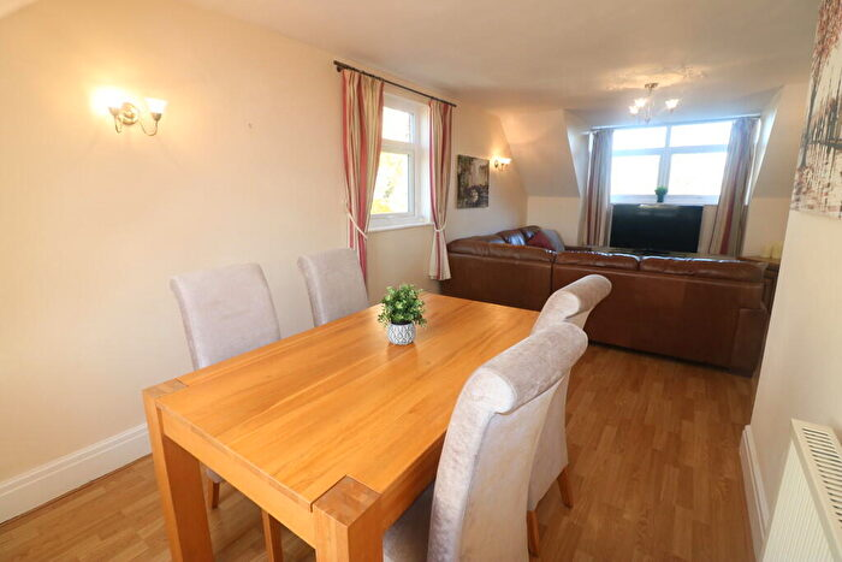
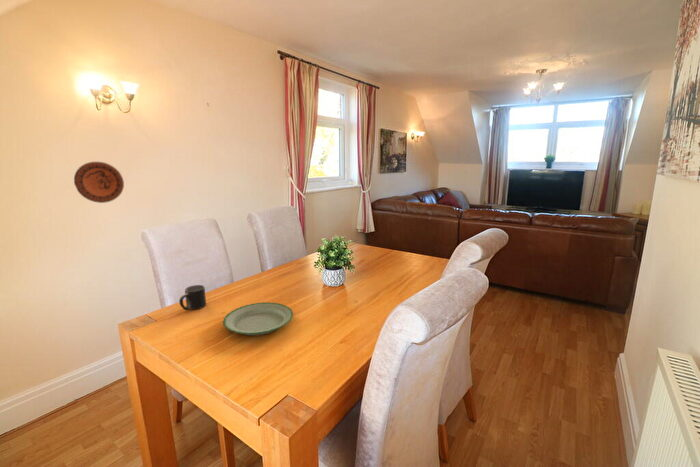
+ decorative plate (99, 182)
+ mug (191, 298)
+ plate (259, 319)
